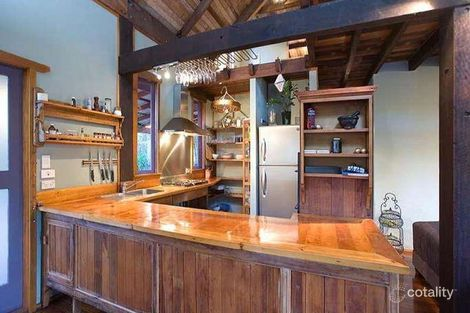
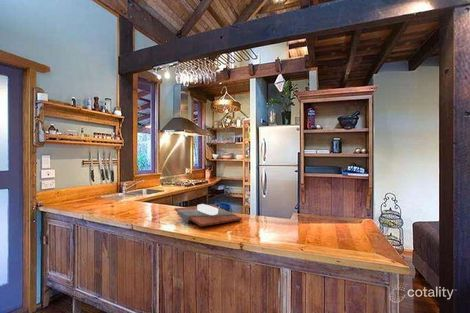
+ cutting board (207, 212)
